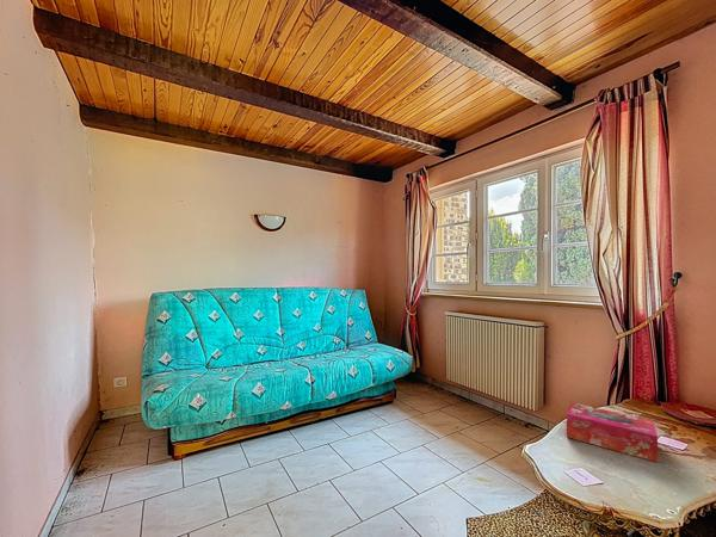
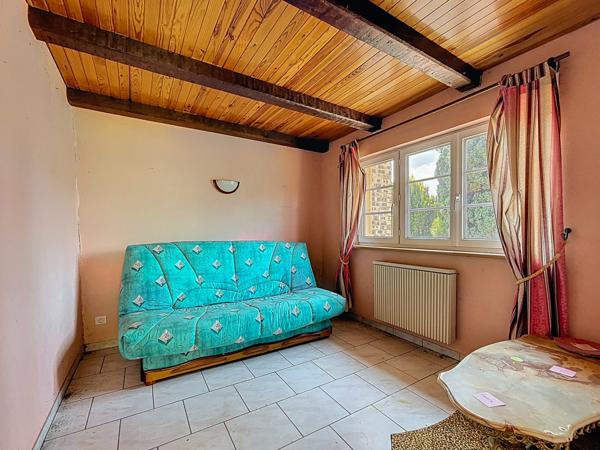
- tissue box (609, 428)
